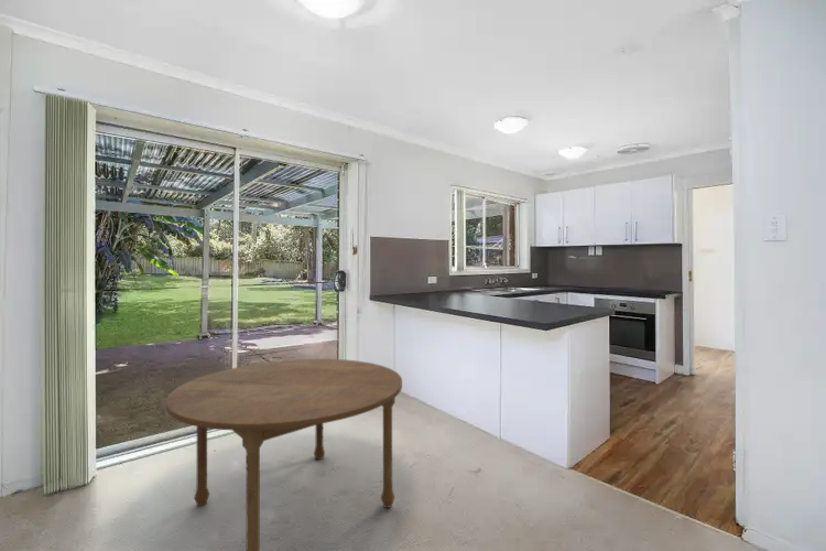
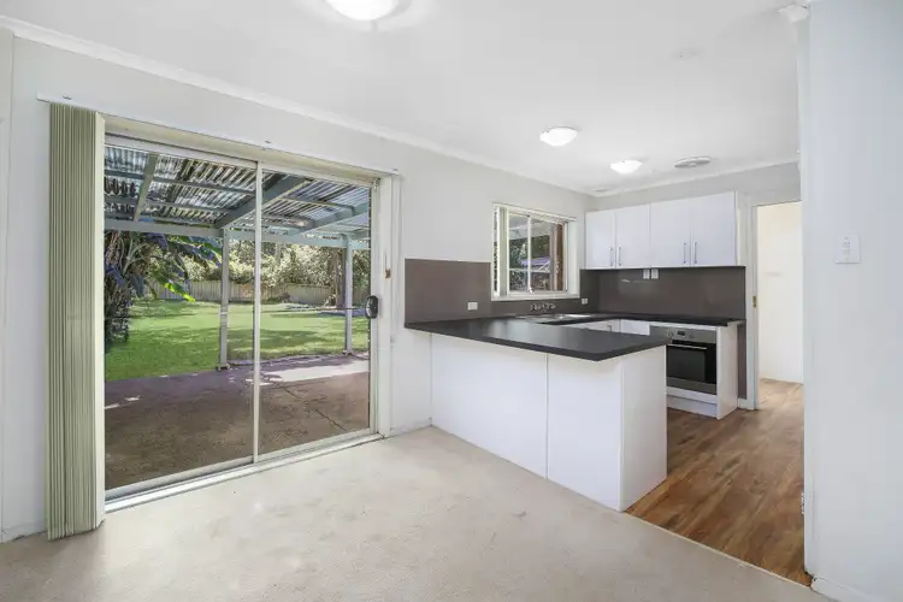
- dining table (291, 432)
